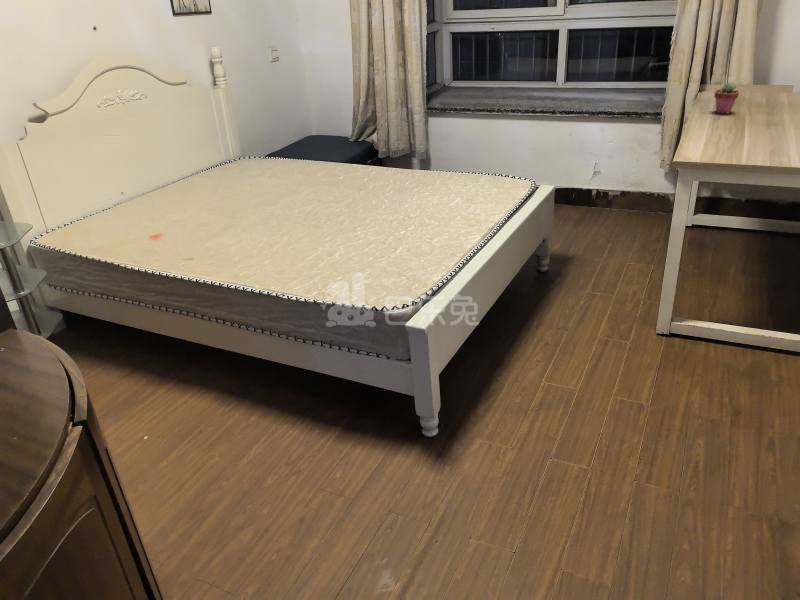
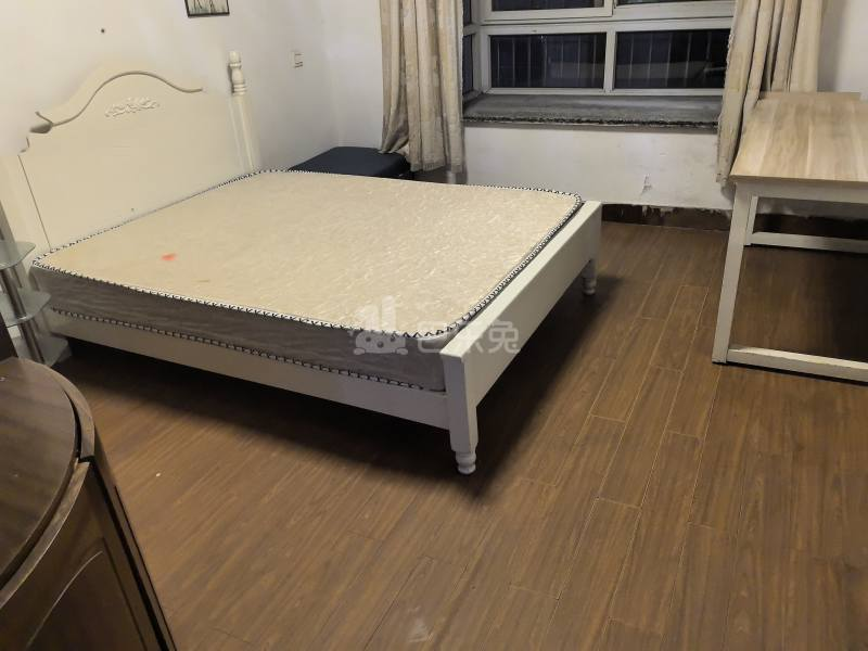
- potted succulent (726, 97)
